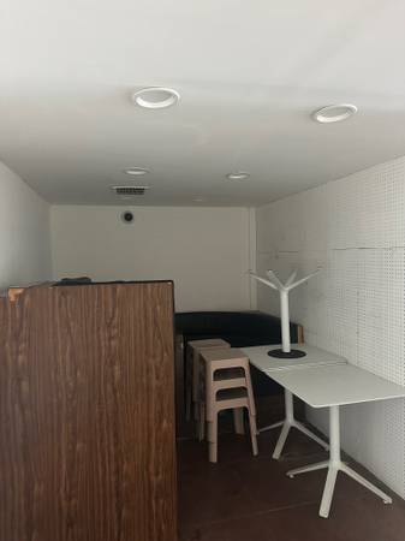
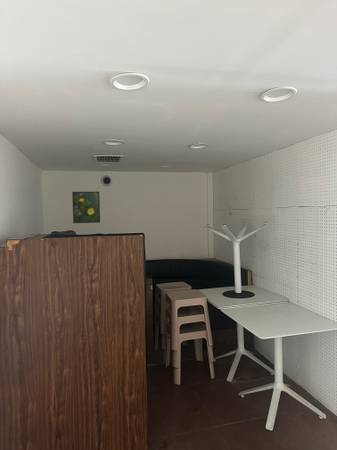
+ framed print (86, 207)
